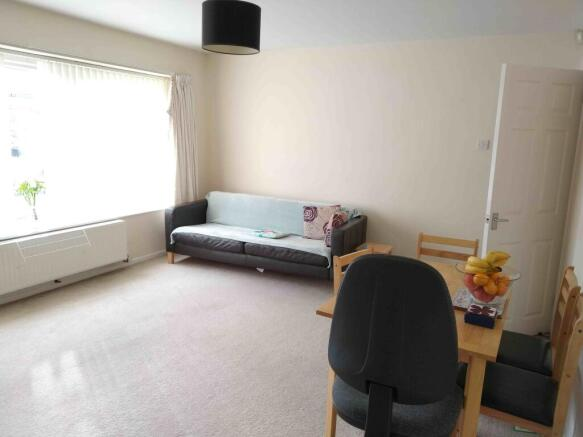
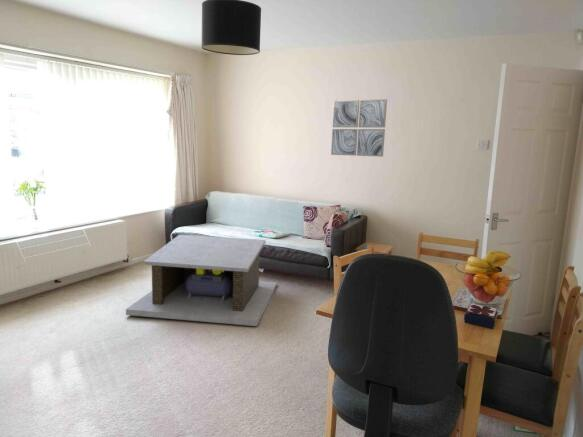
+ wall art (357, 127)
+ coffee table (209, 272)
